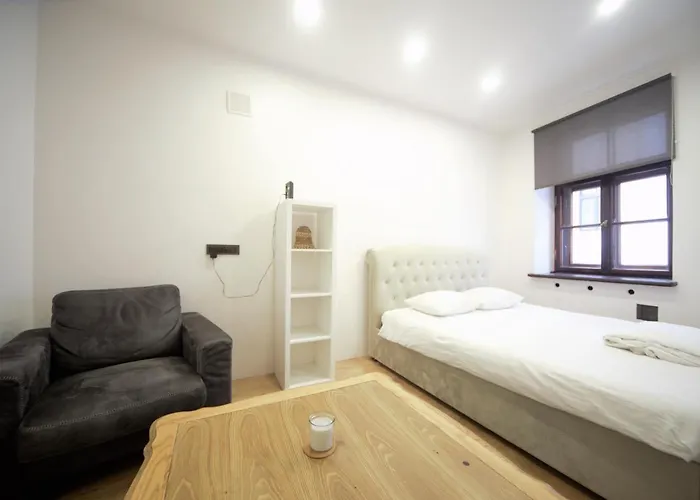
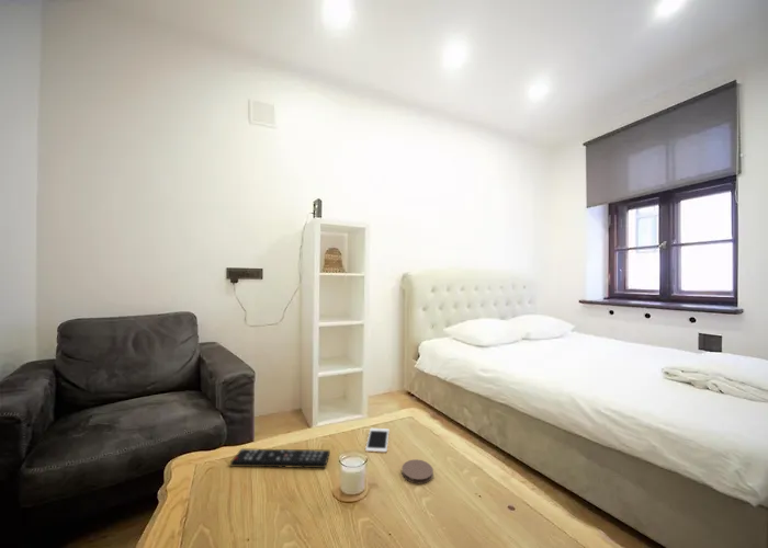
+ remote control (281, 457)
+ cell phone (377, 439)
+ coaster (417, 470)
